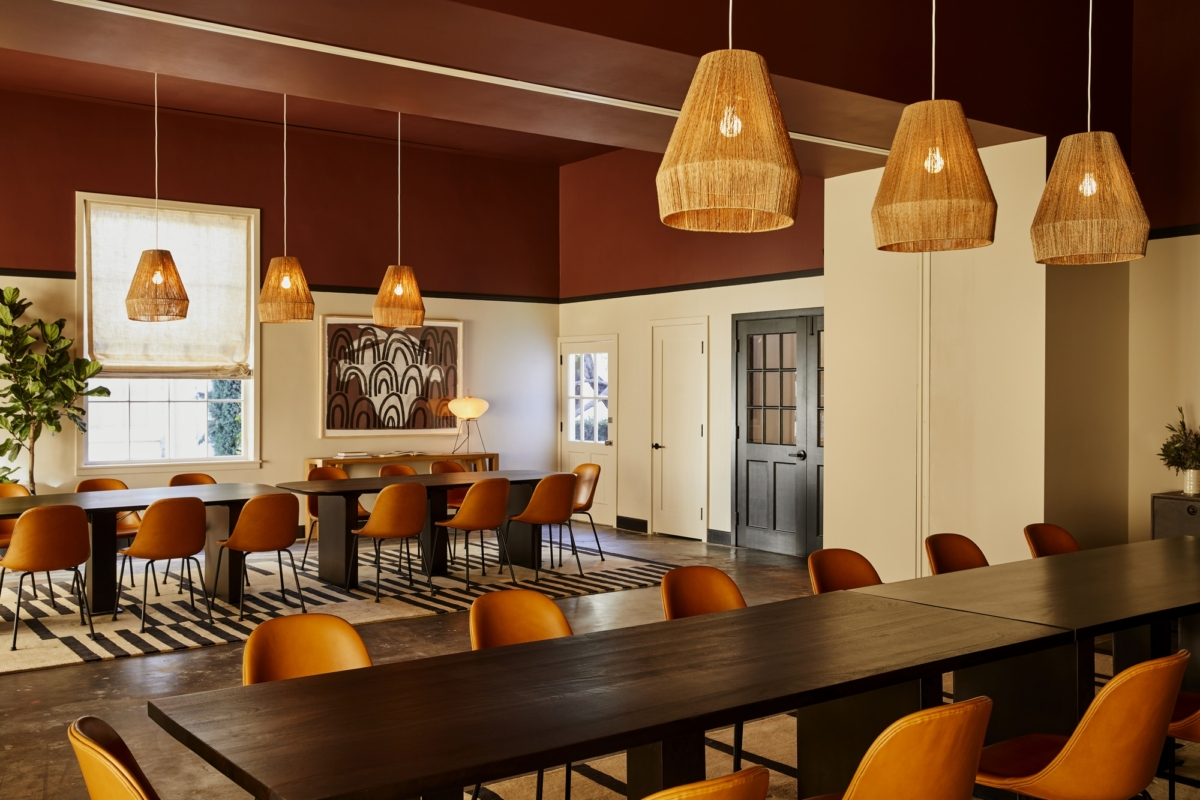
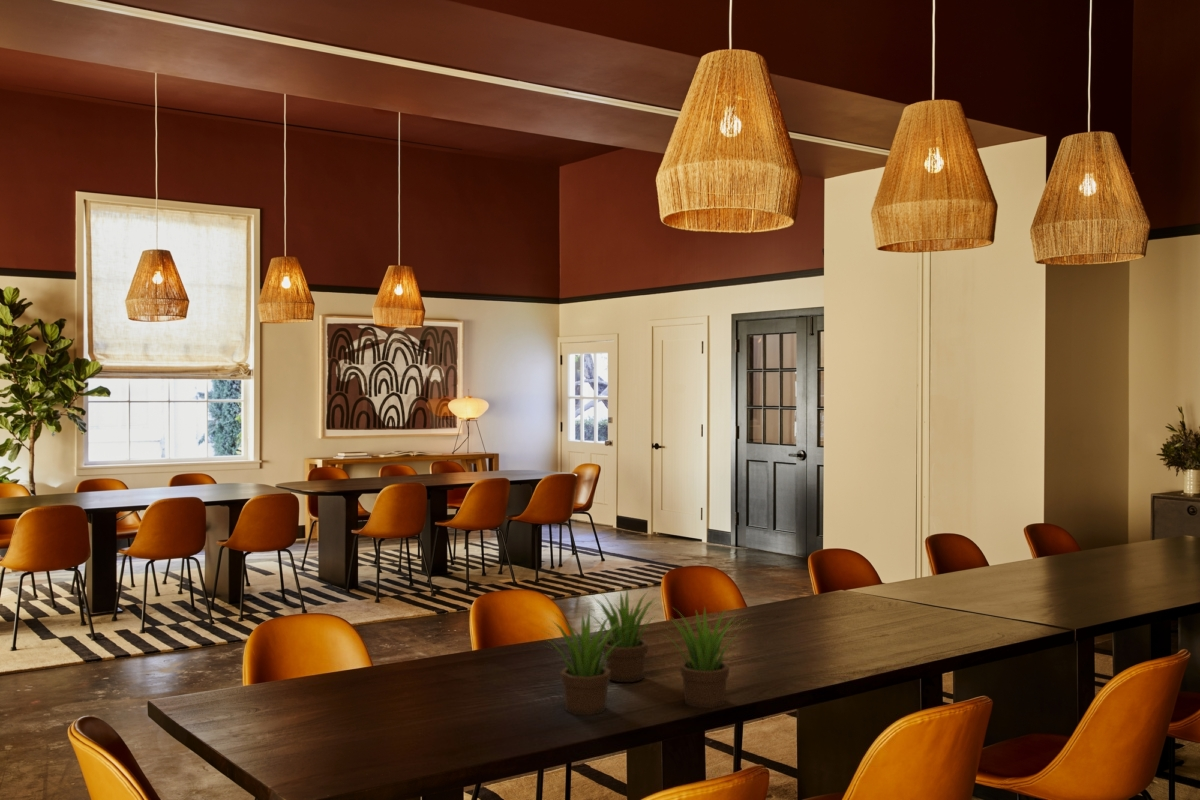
+ plant (633, 643)
